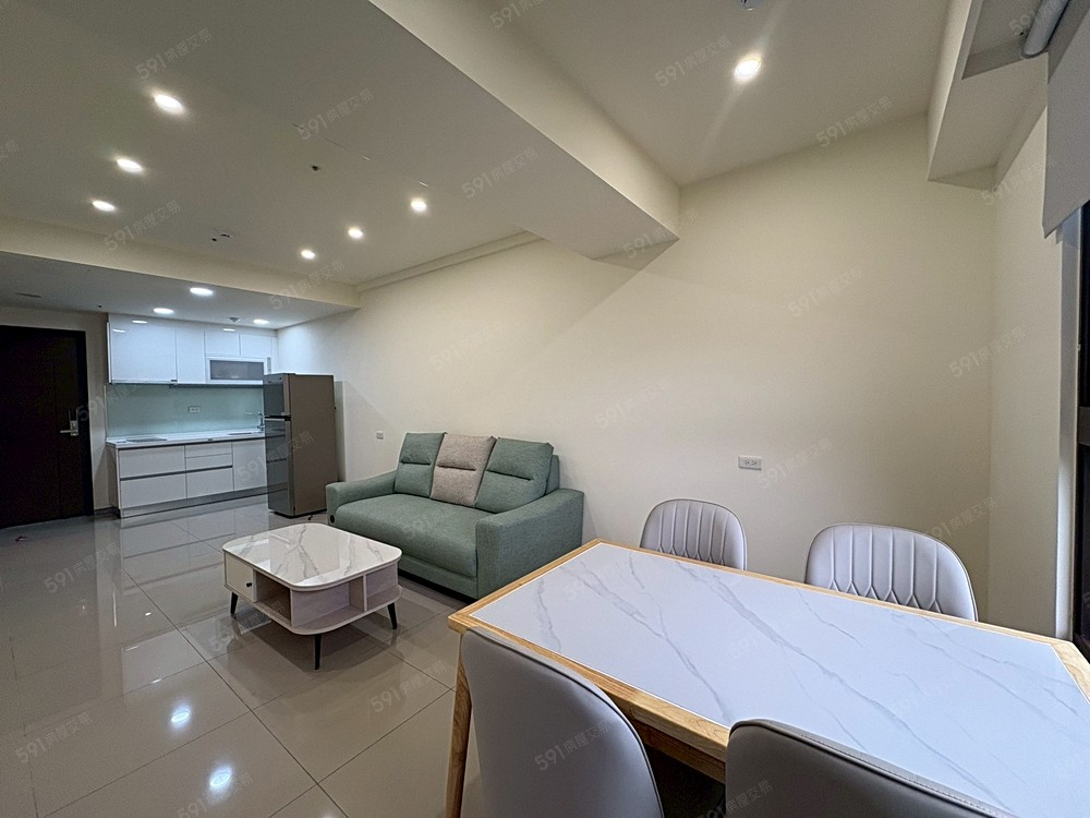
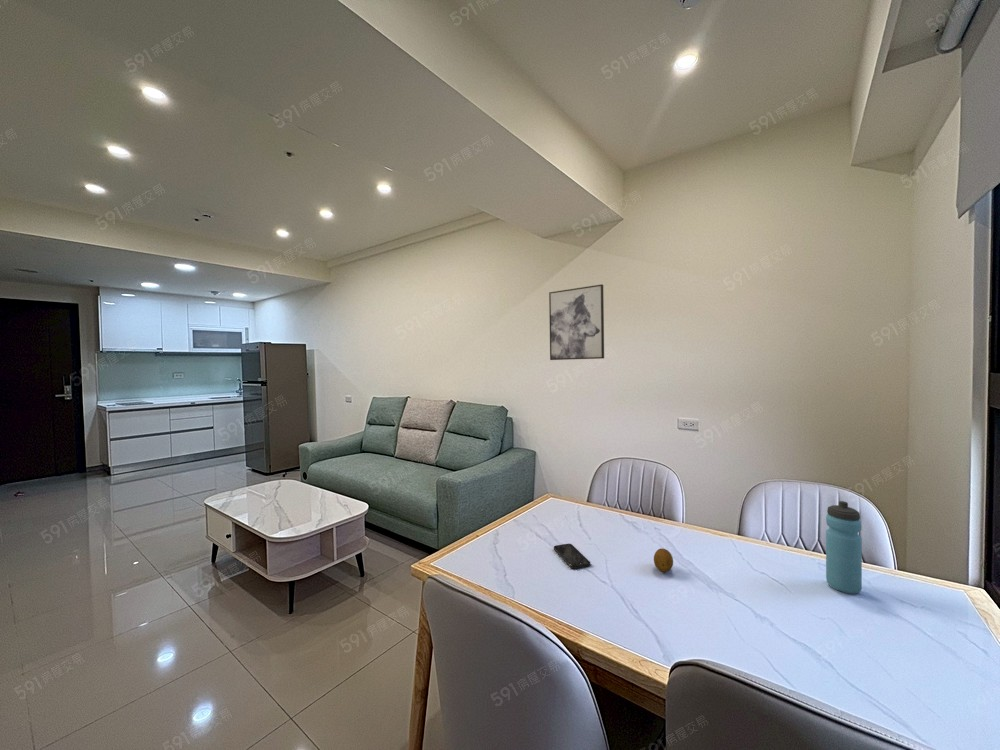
+ water bottle (843, 544)
+ wall art (575, 324)
+ smartphone (571, 555)
+ fruit (663, 560)
